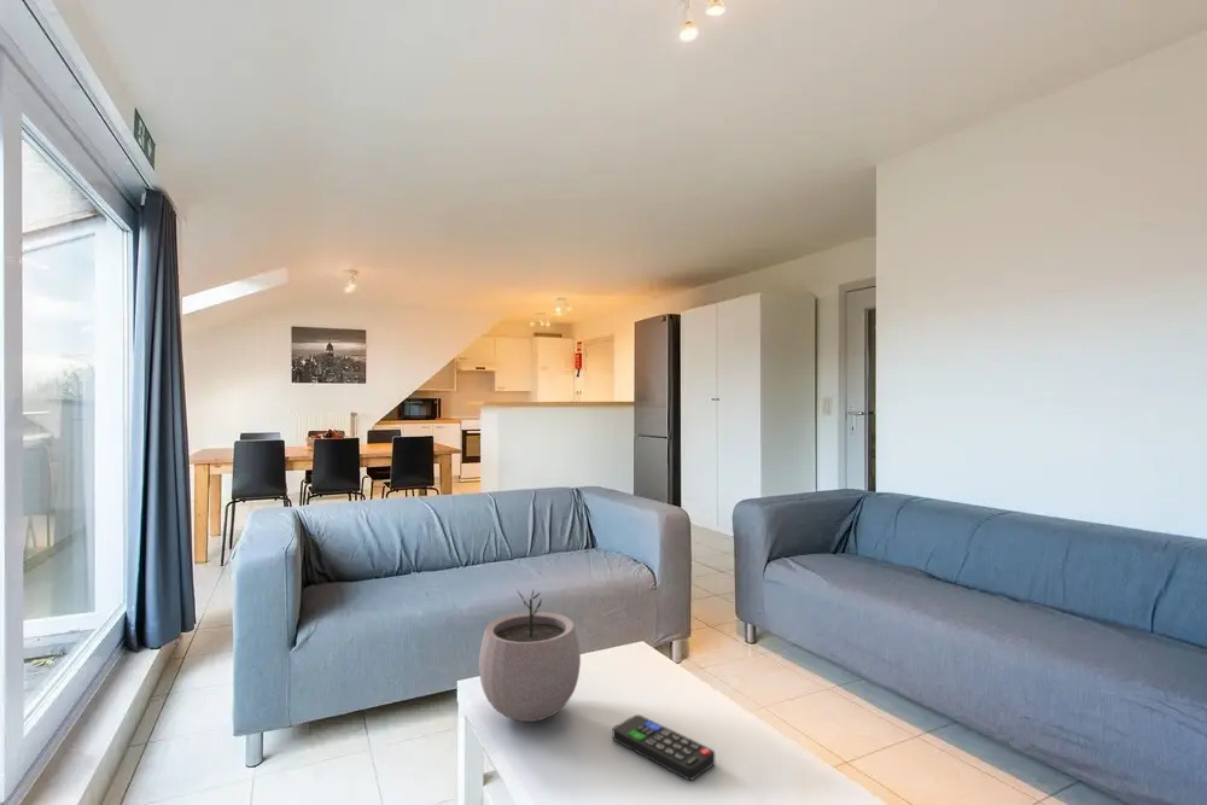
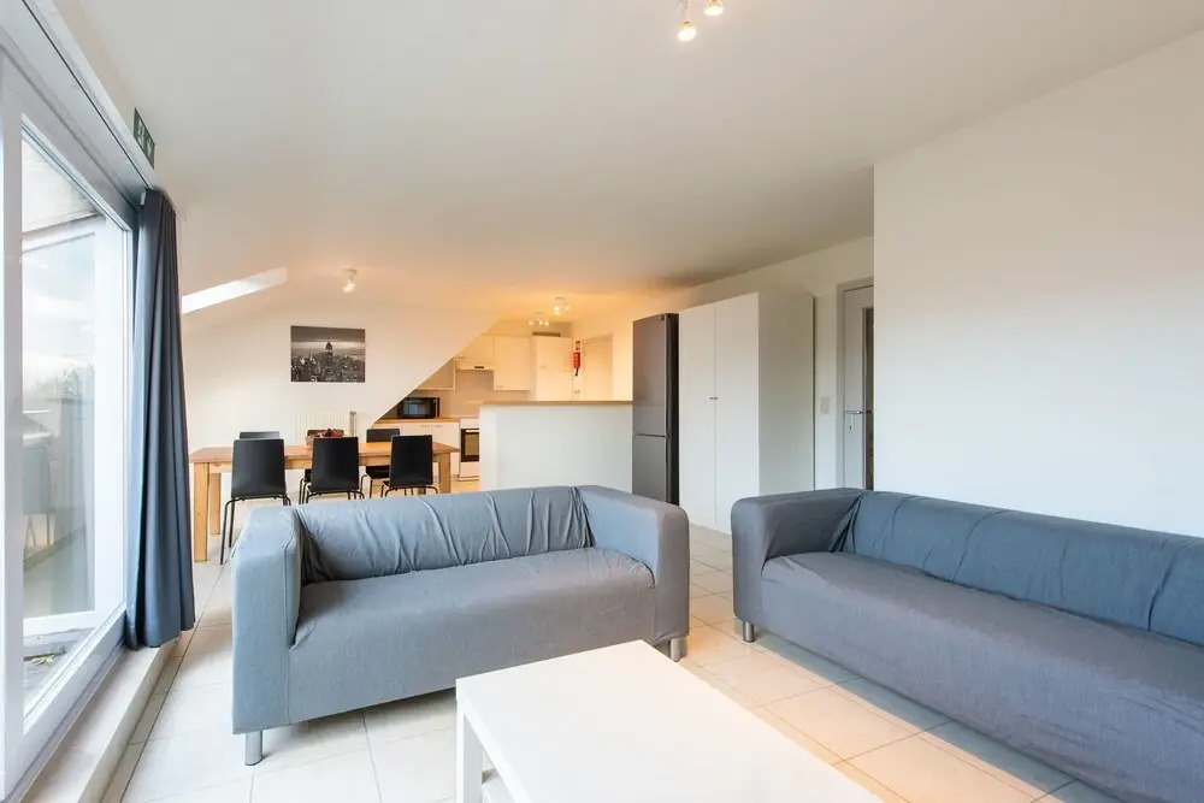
- remote control (661, 743)
- plant pot (530, 649)
